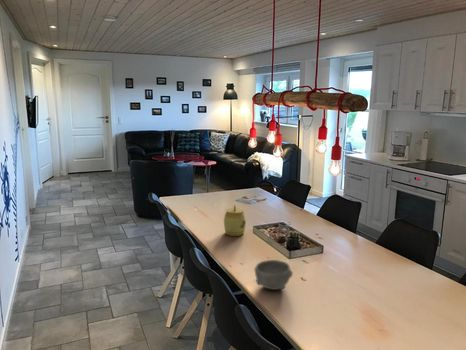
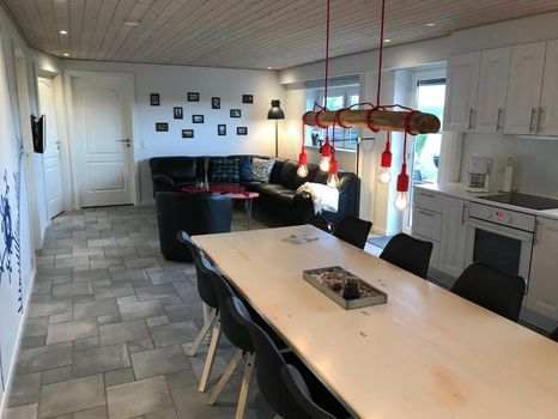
- bowl (272, 276)
- jar (234, 219)
